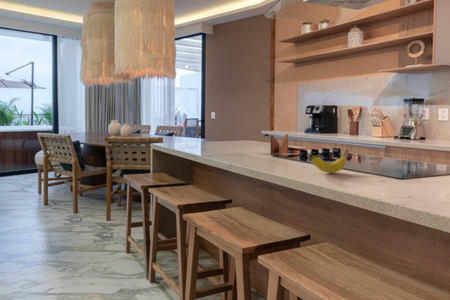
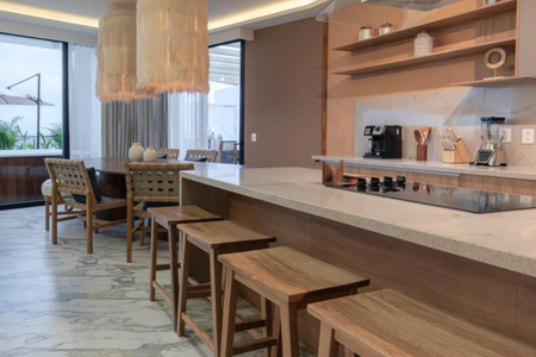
- banana (330, 163)
